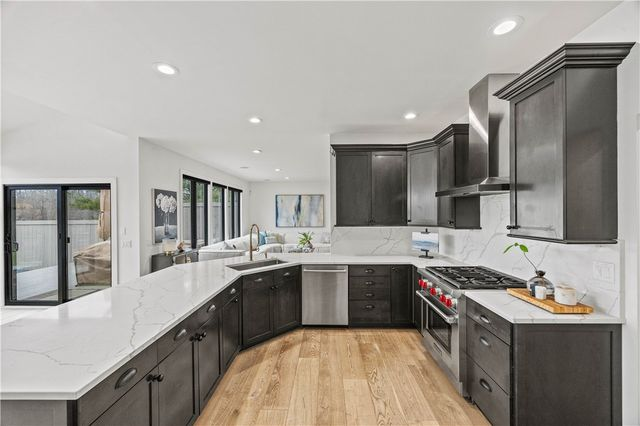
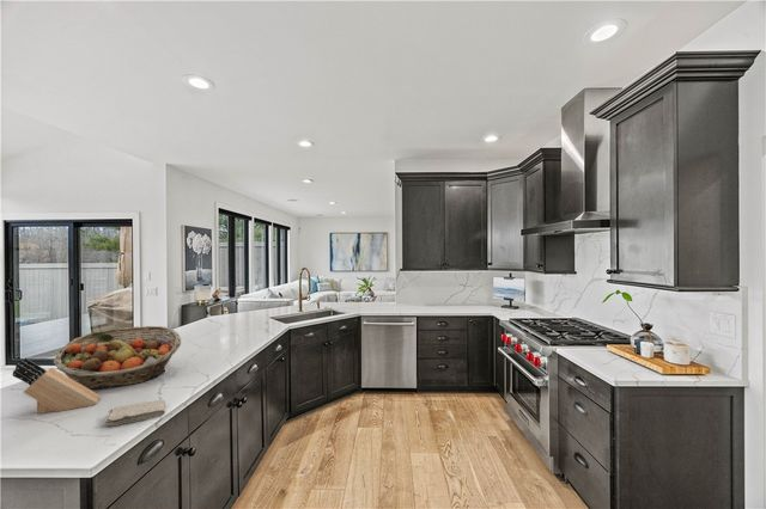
+ knife block (57, 381)
+ fruit basket (122, 355)
+ washcloth (136, 411)
